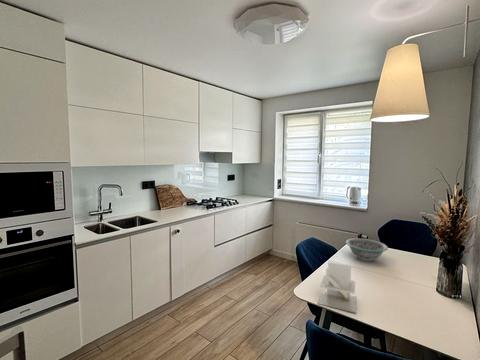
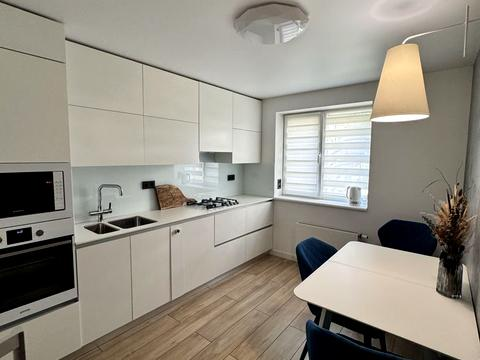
- decorative bowl (365, 251)
- napkin holder (338, 283)
